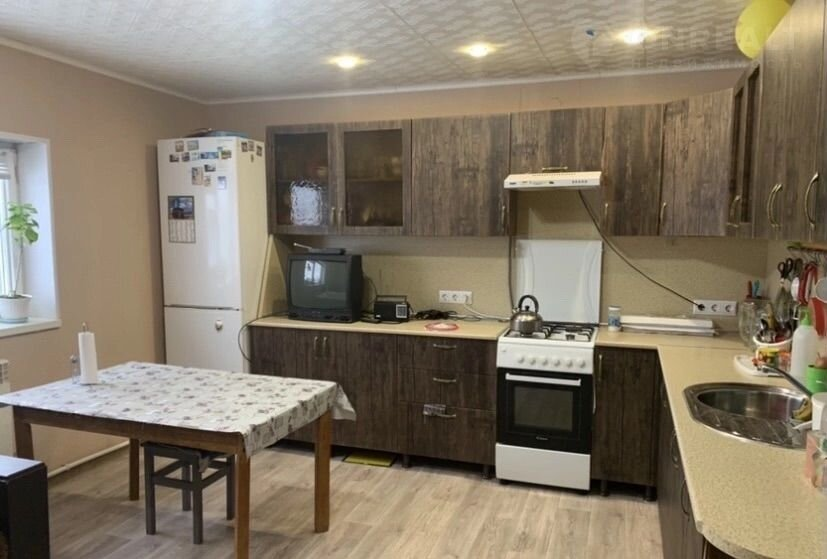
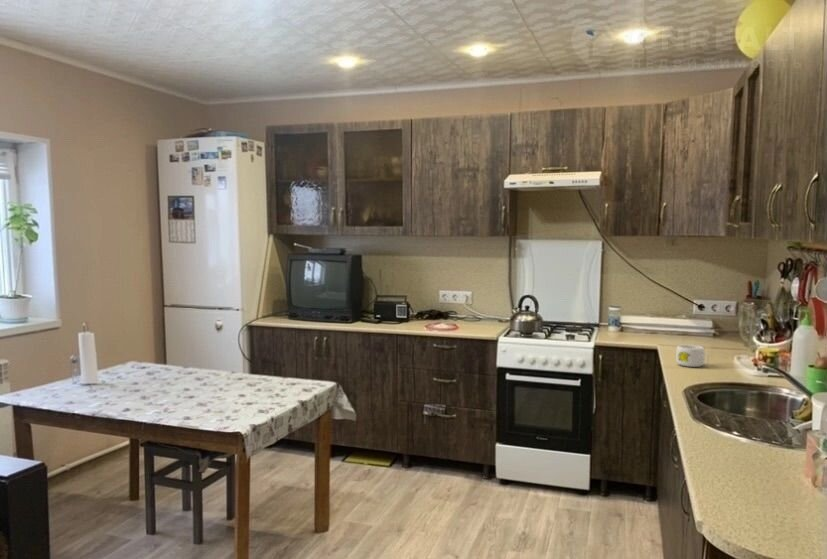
+ mug (690, 355)
